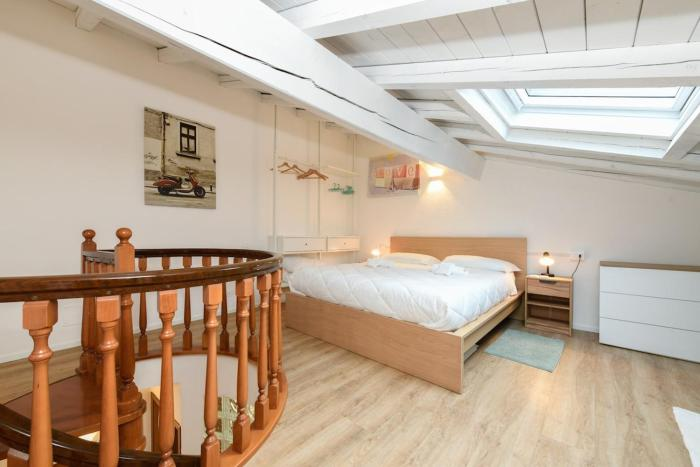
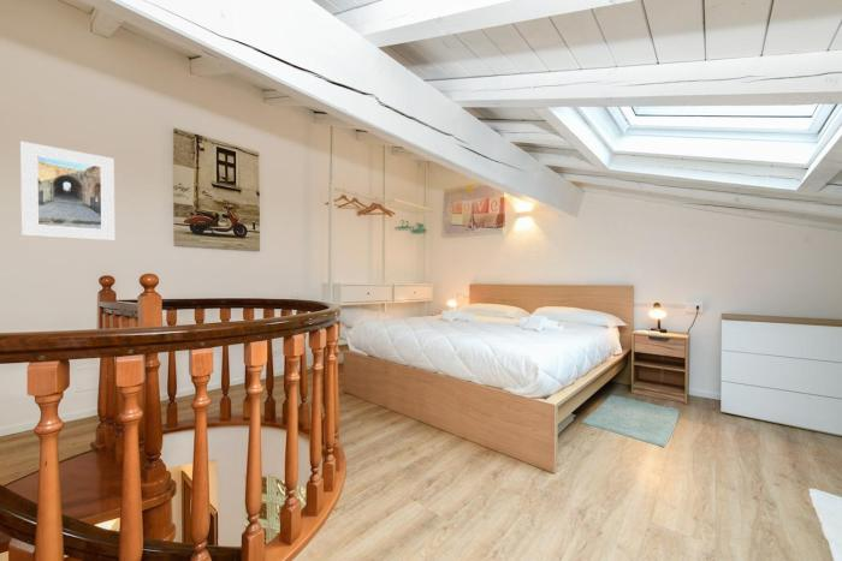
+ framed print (70, 193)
